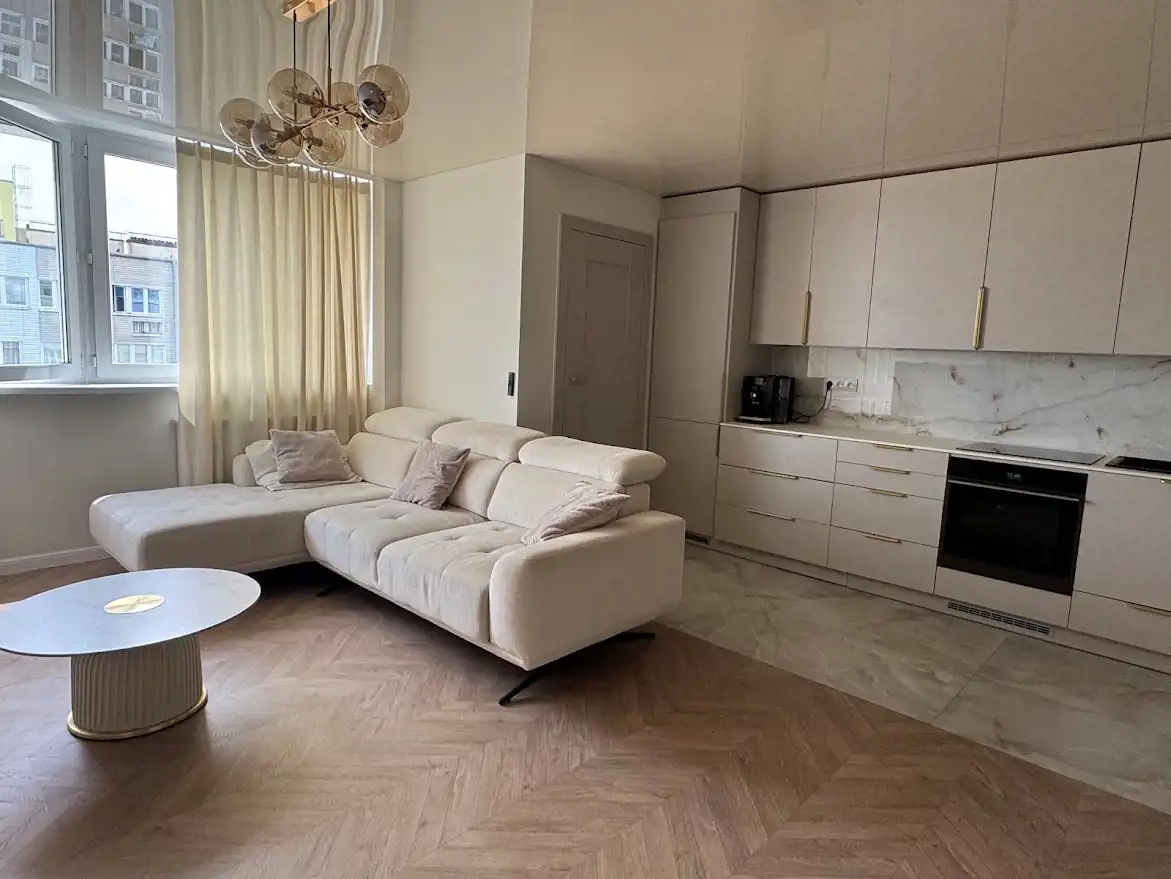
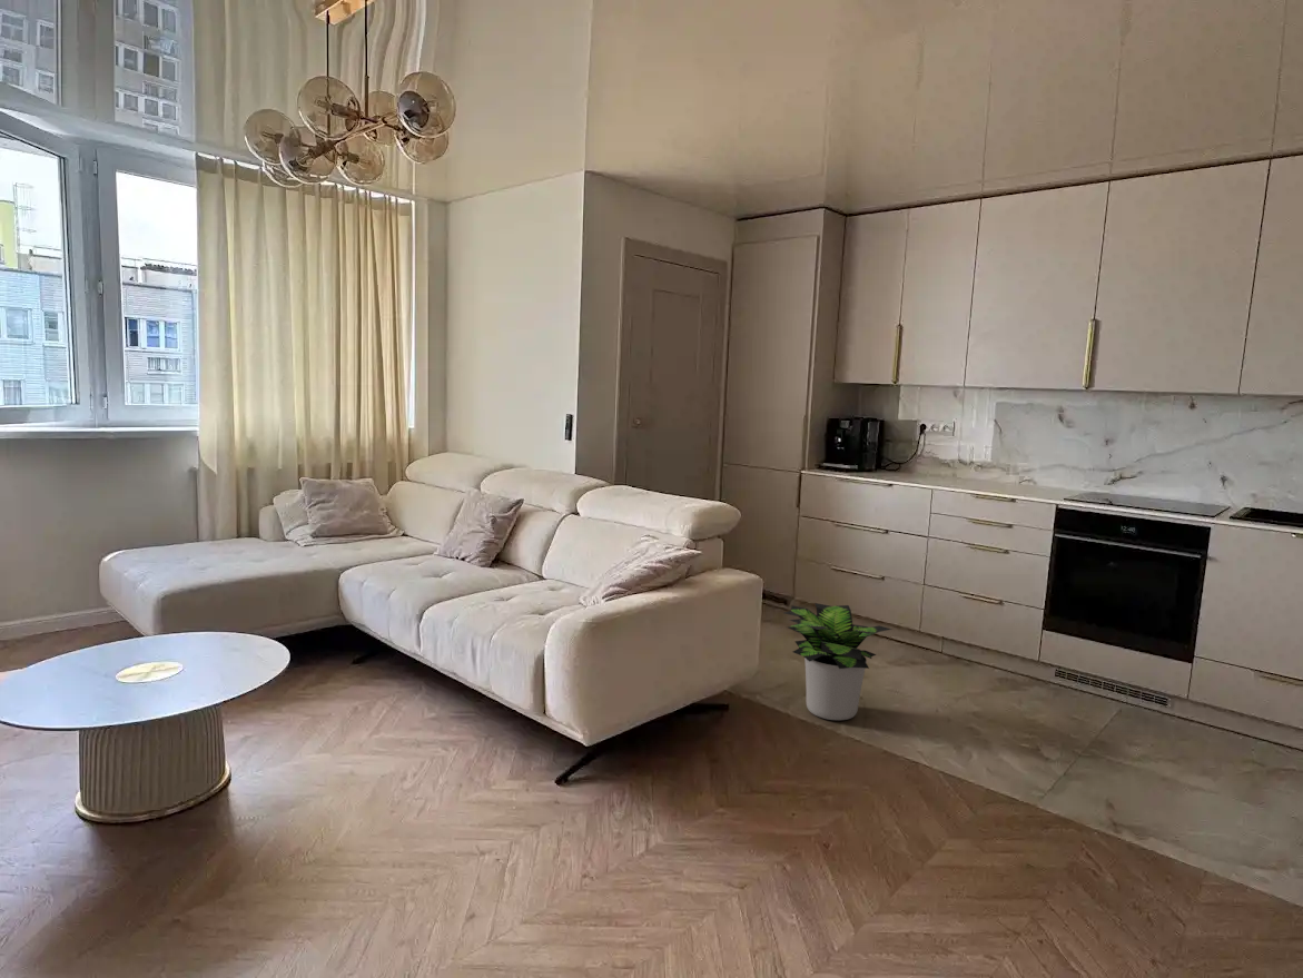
+ potted plant (832, 662)
